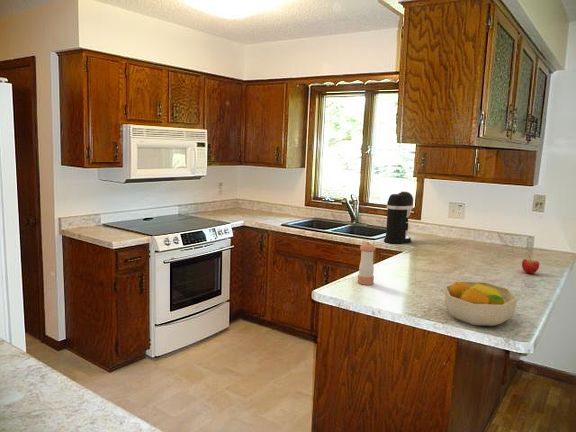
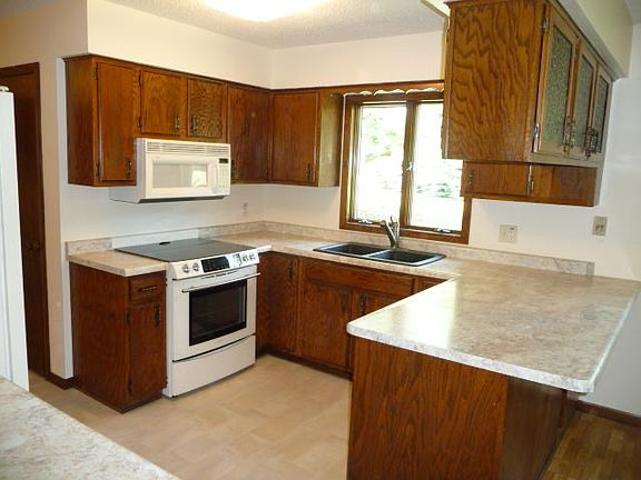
- apple (530, 264)
- fruit bowl (479, 298)
- pepper shaker (366, 262)
- coffee maker (399, 216)
